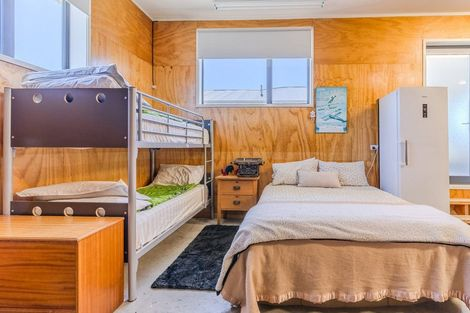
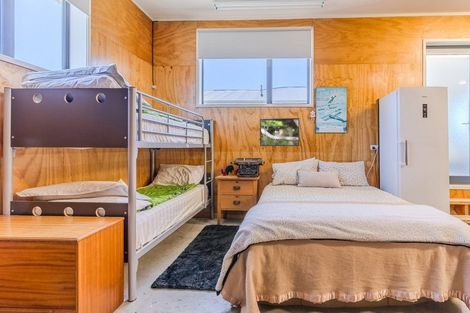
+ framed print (279, 132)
